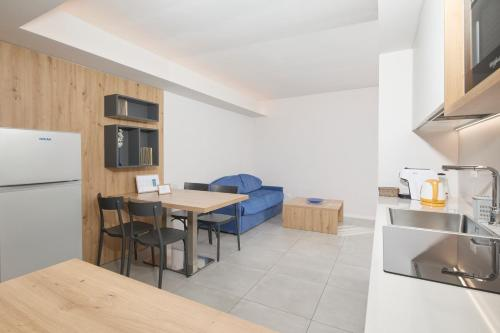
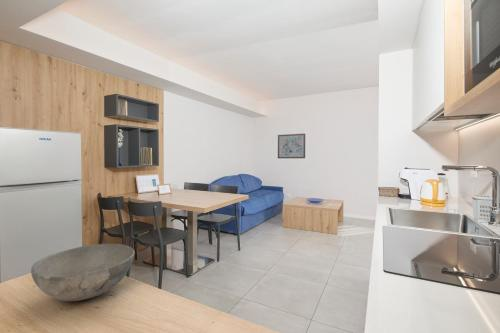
+ wall art (291, 146)
+ bowl (87, 275)
